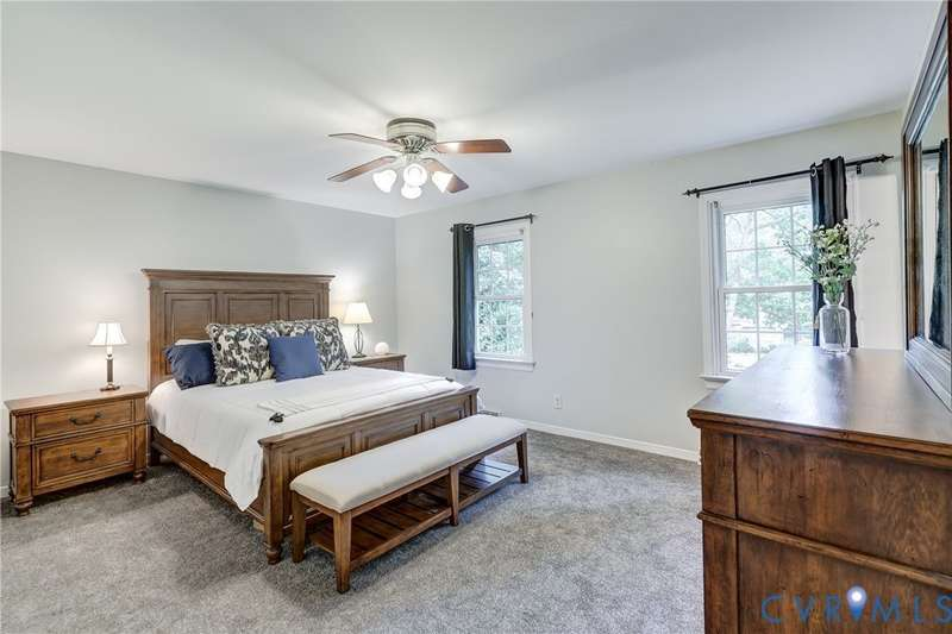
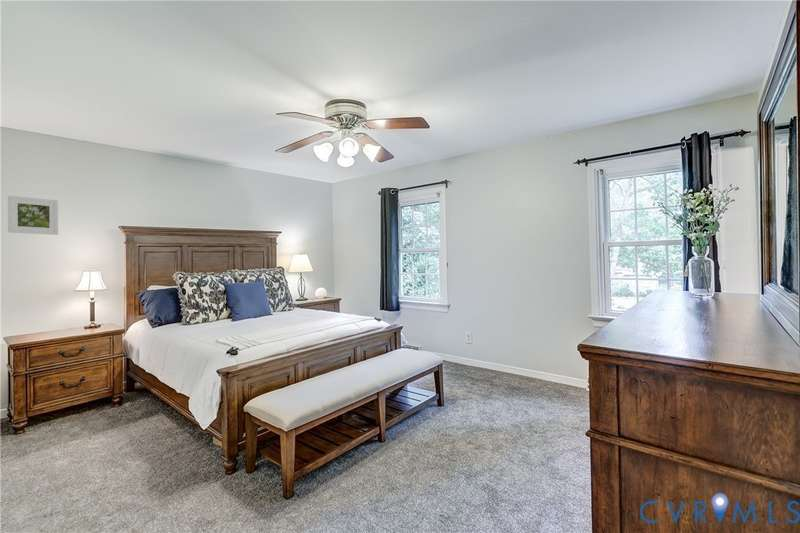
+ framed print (33, 215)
